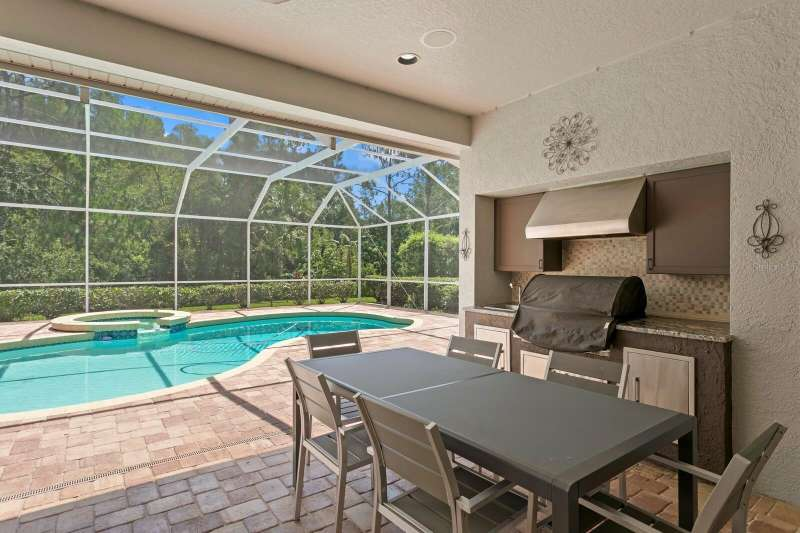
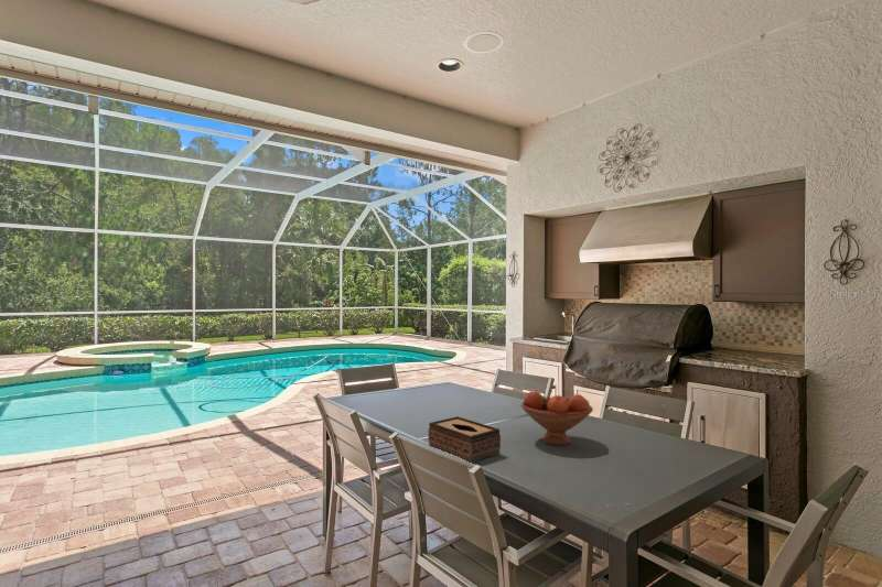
+ fruit bowl (556, 416)
+ tissue box (463, 437)
